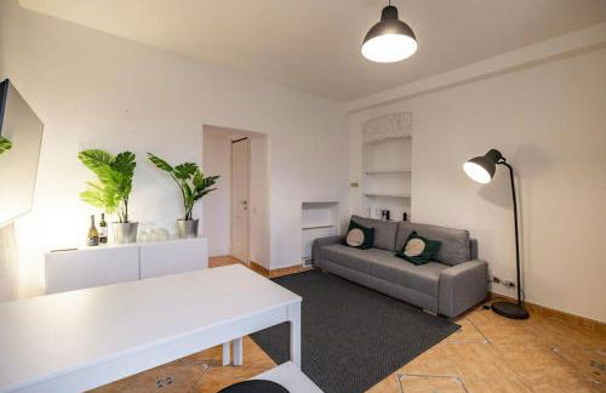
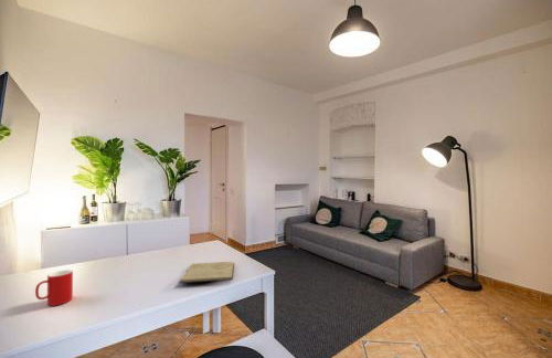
+ cup (54, 288)
+ book (210, 270)
